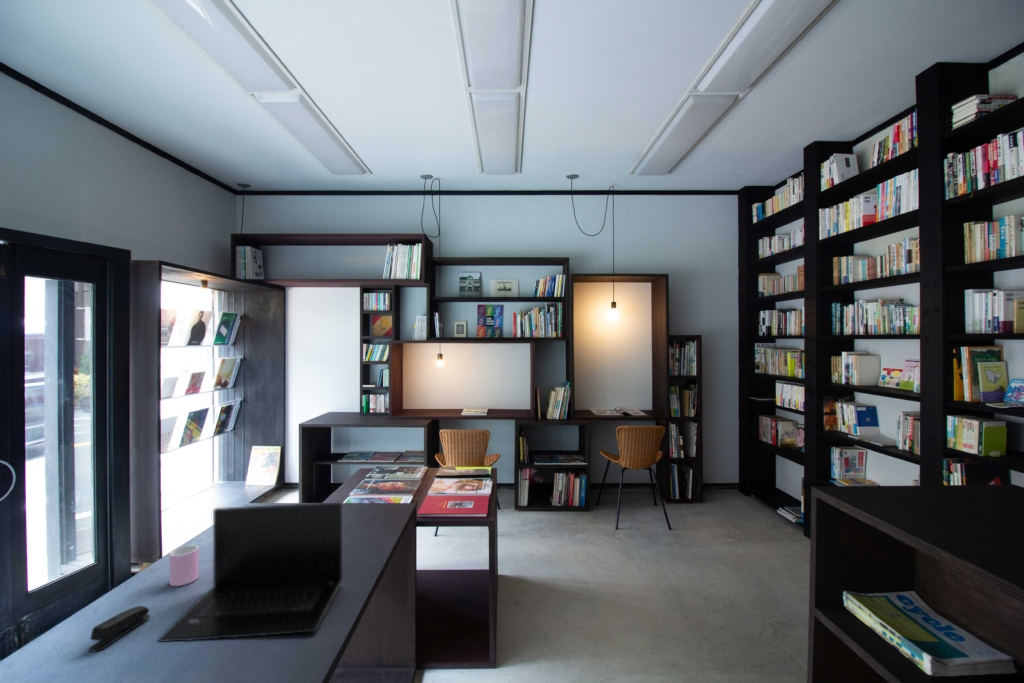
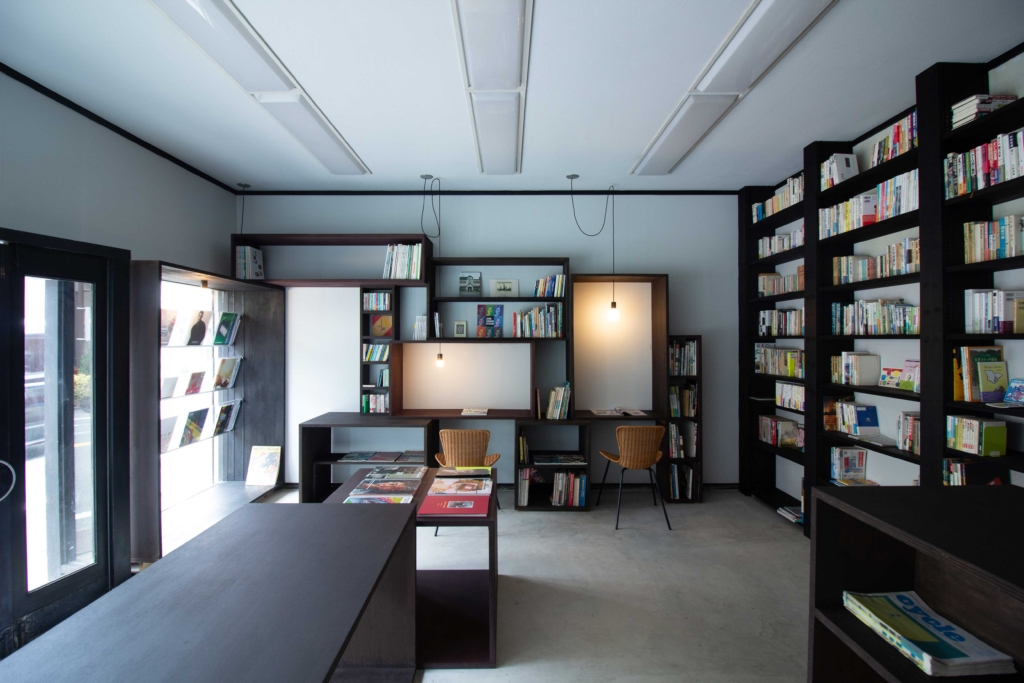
- cup (187, 562)
- stapler (121, 622)
- laptop (260, 565)
